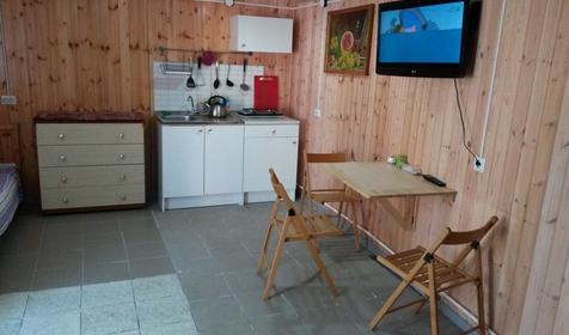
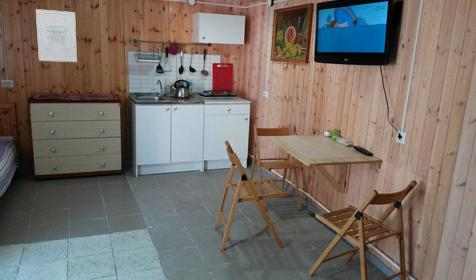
+ wall art (57, 36)
